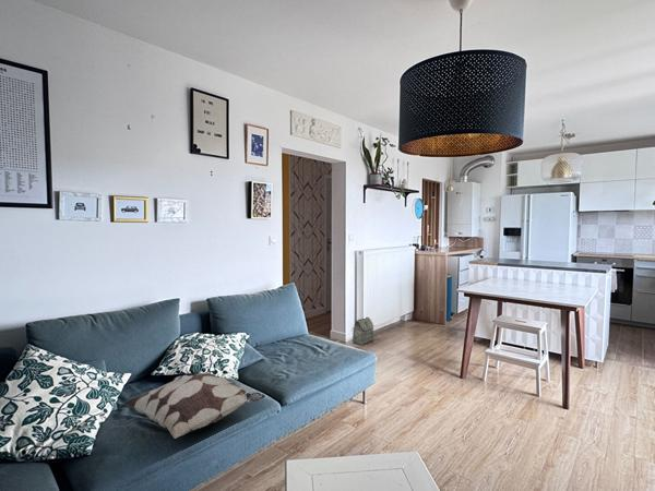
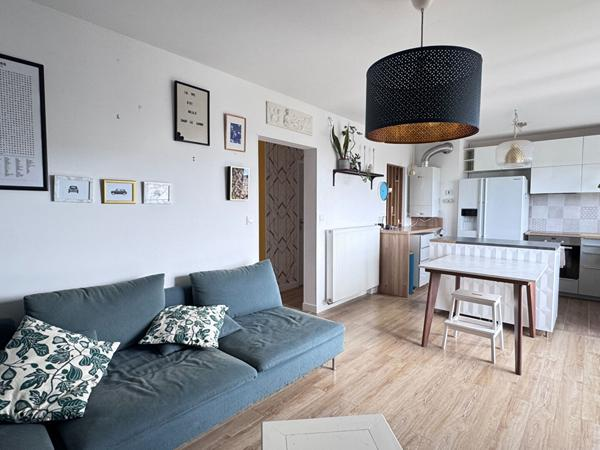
- bag (362, 330)
- decorative pillow (196, 399)
